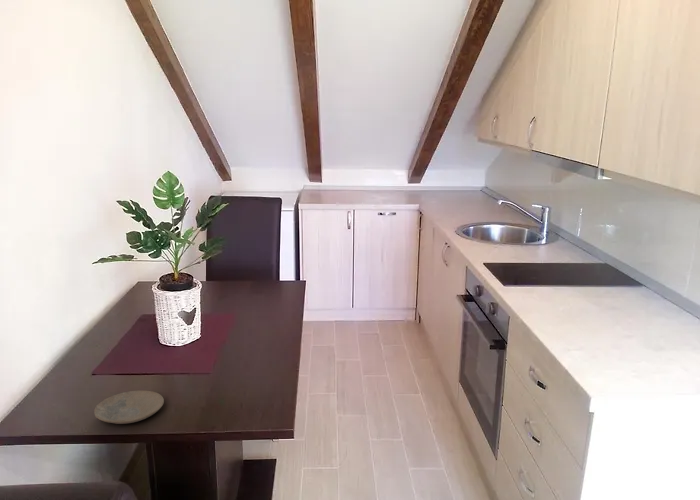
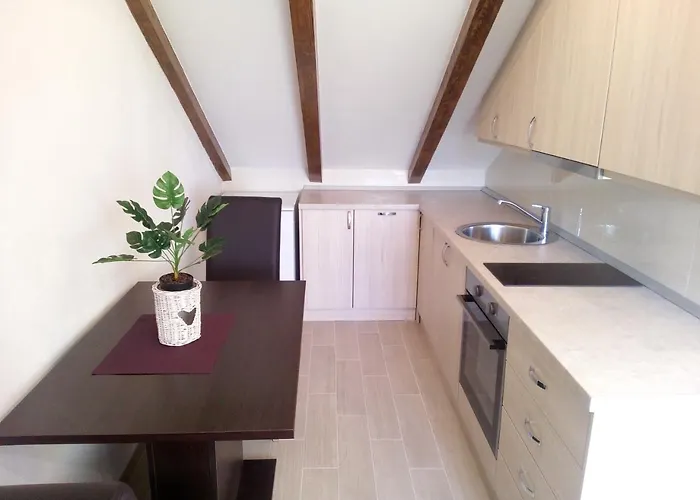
- plate (130, 409)
